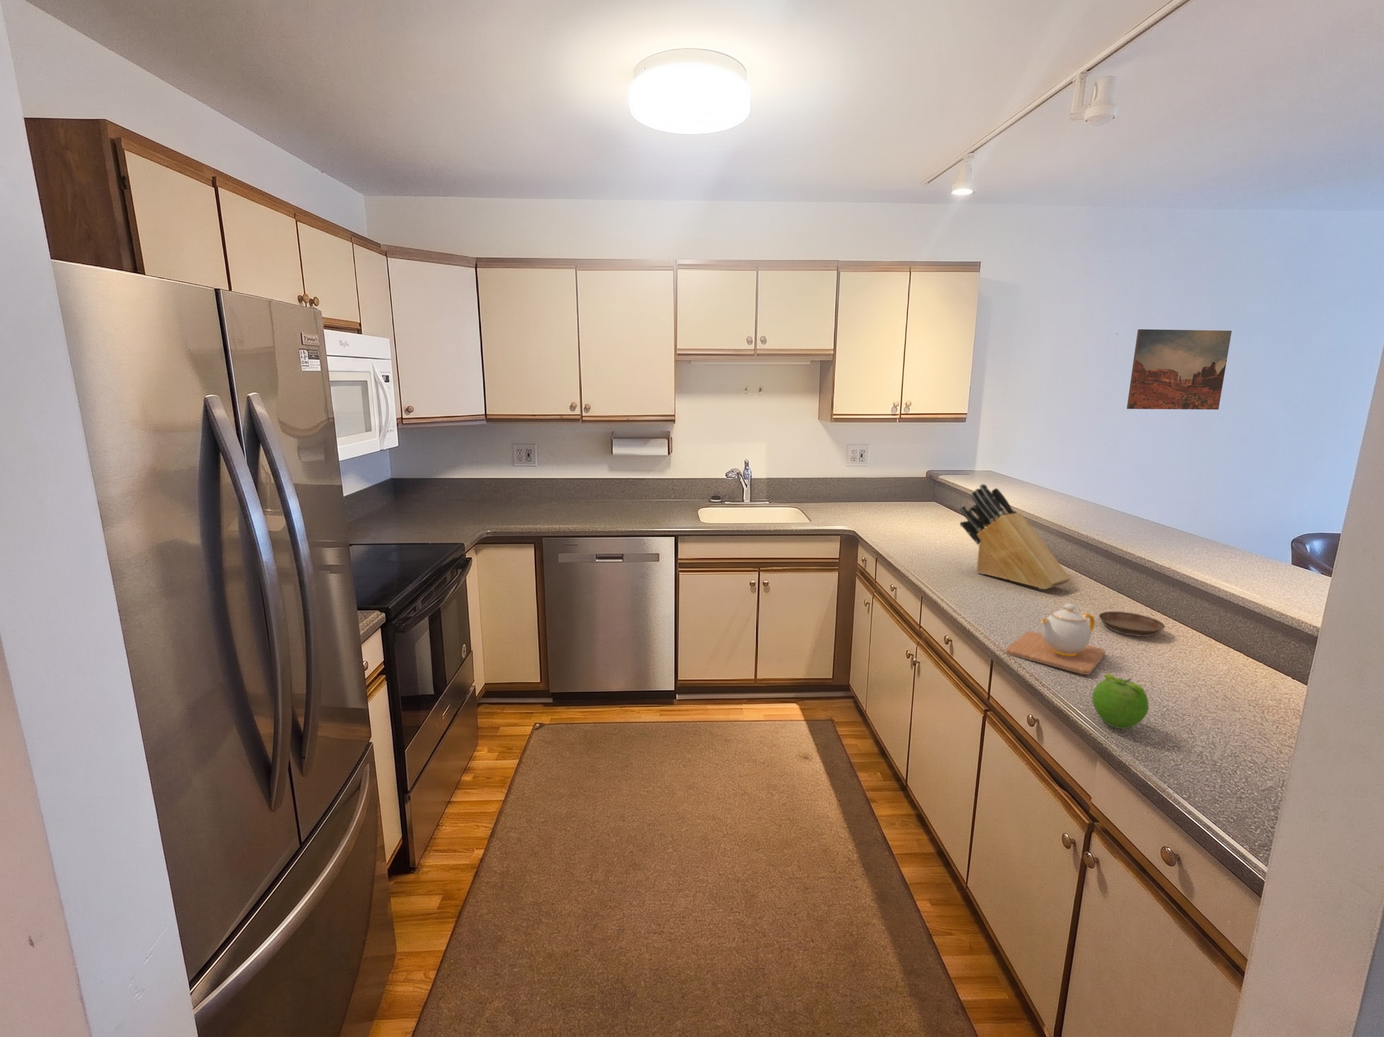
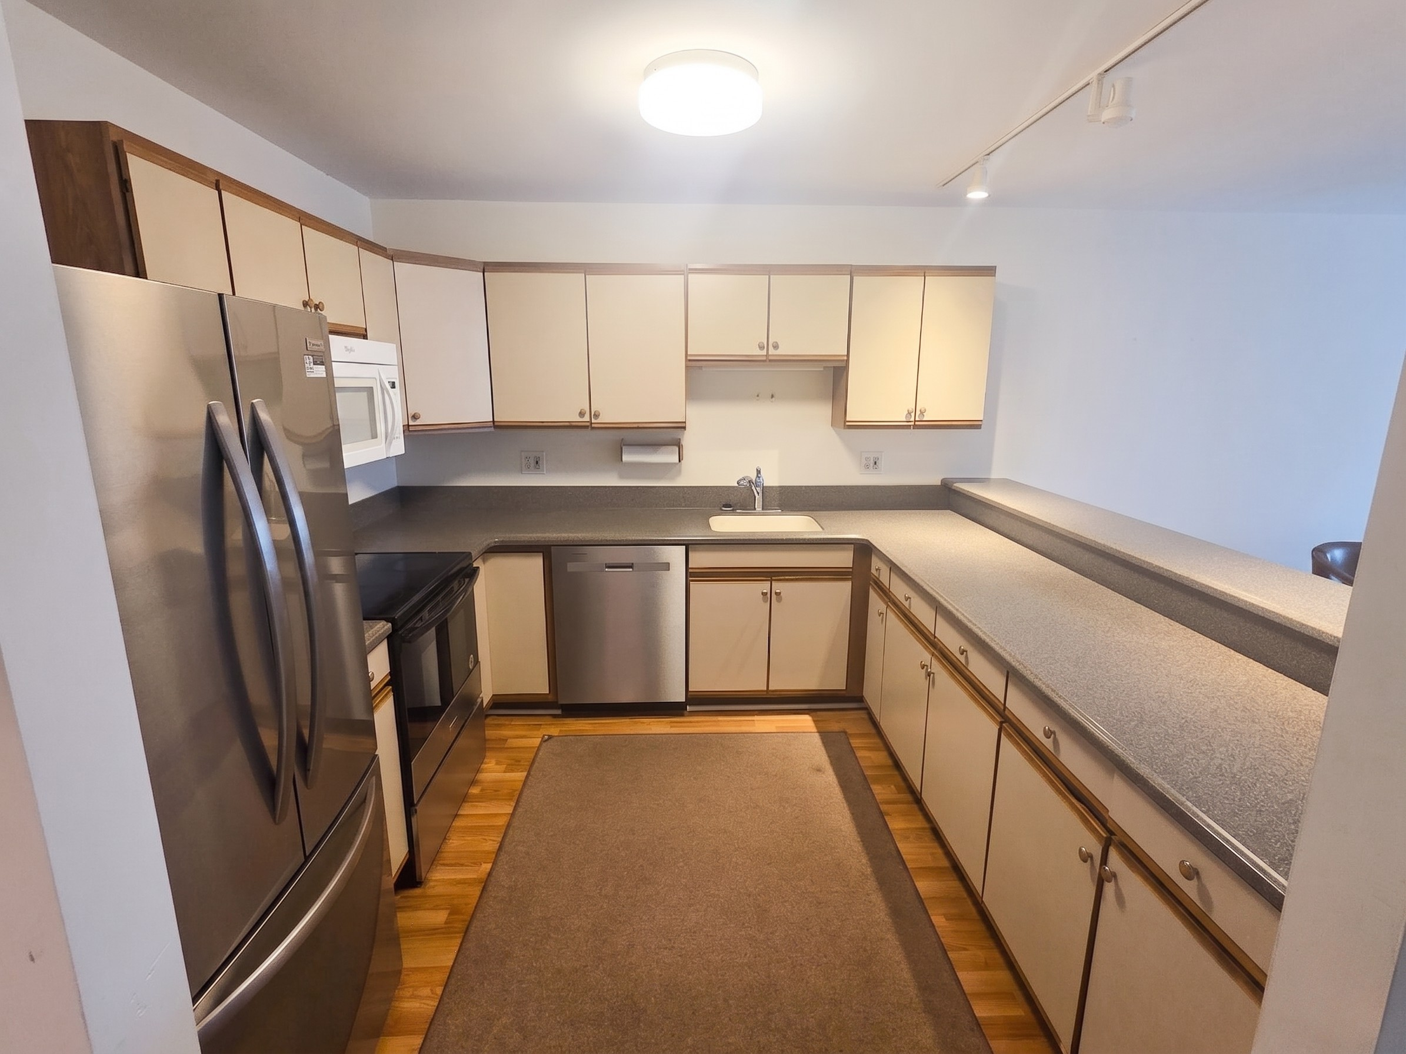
- knife block (1012, 533)
- saucer (1130, 624)
- fruit (1120, 700)
- wall art (1178, 369)
- teapot (1058, 627)
